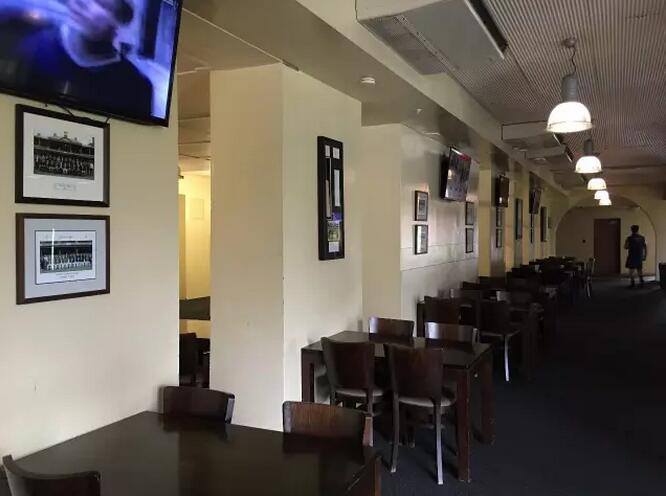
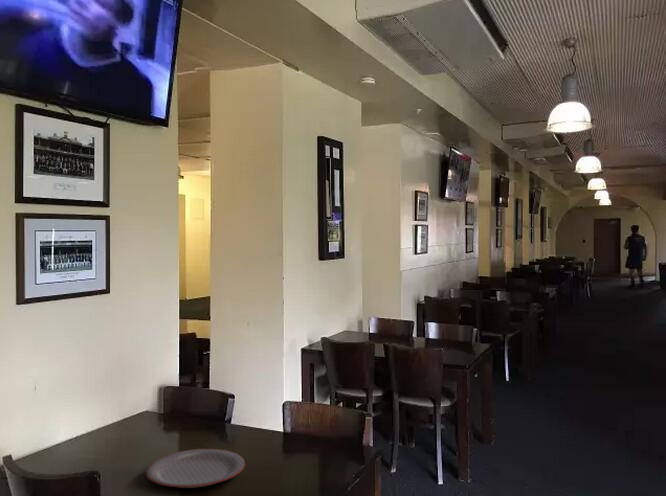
+ plate (196, 469)
